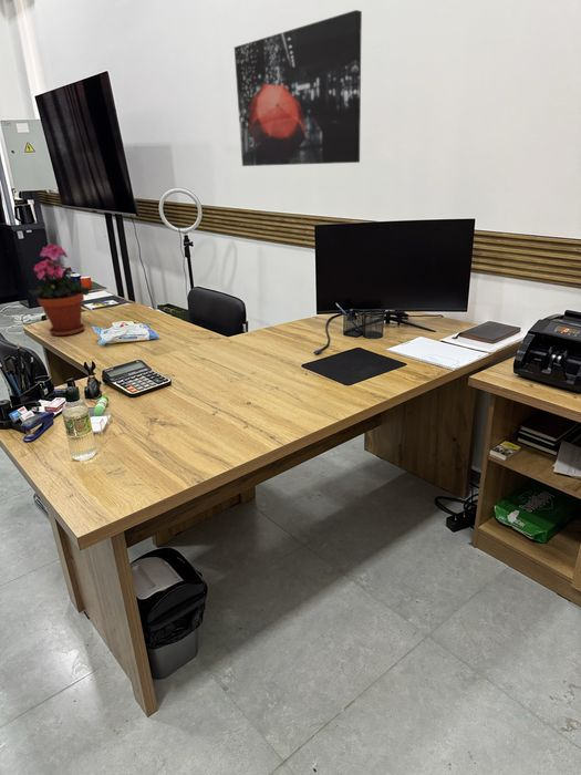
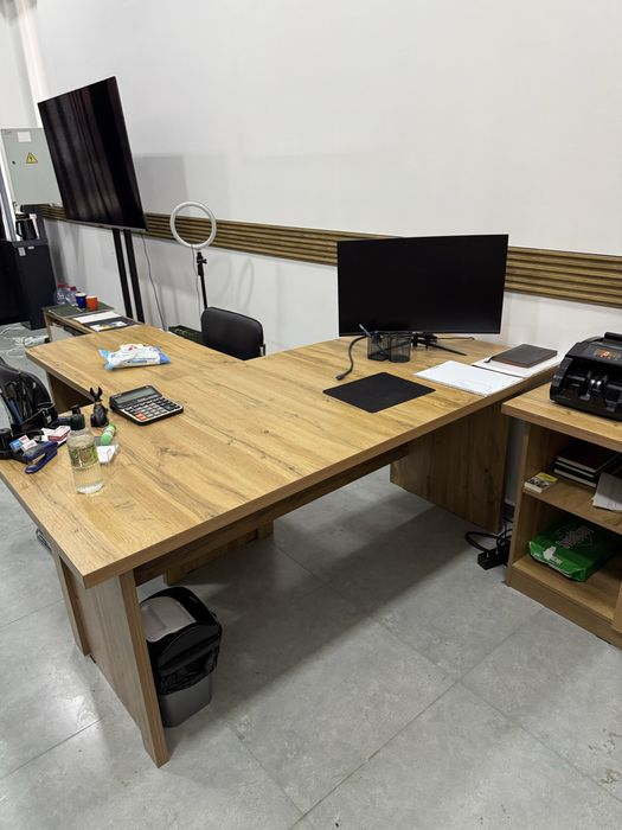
- wall art (292, 100)
- potted plant (58, 289)
